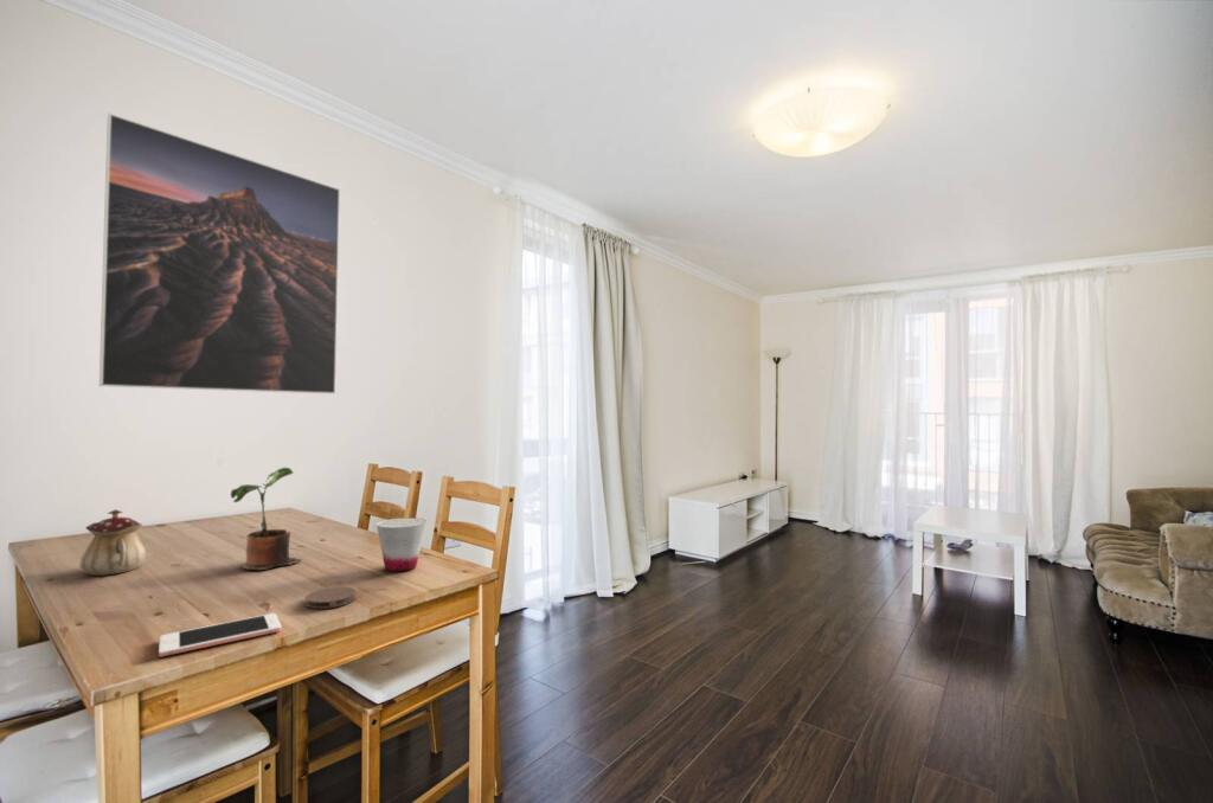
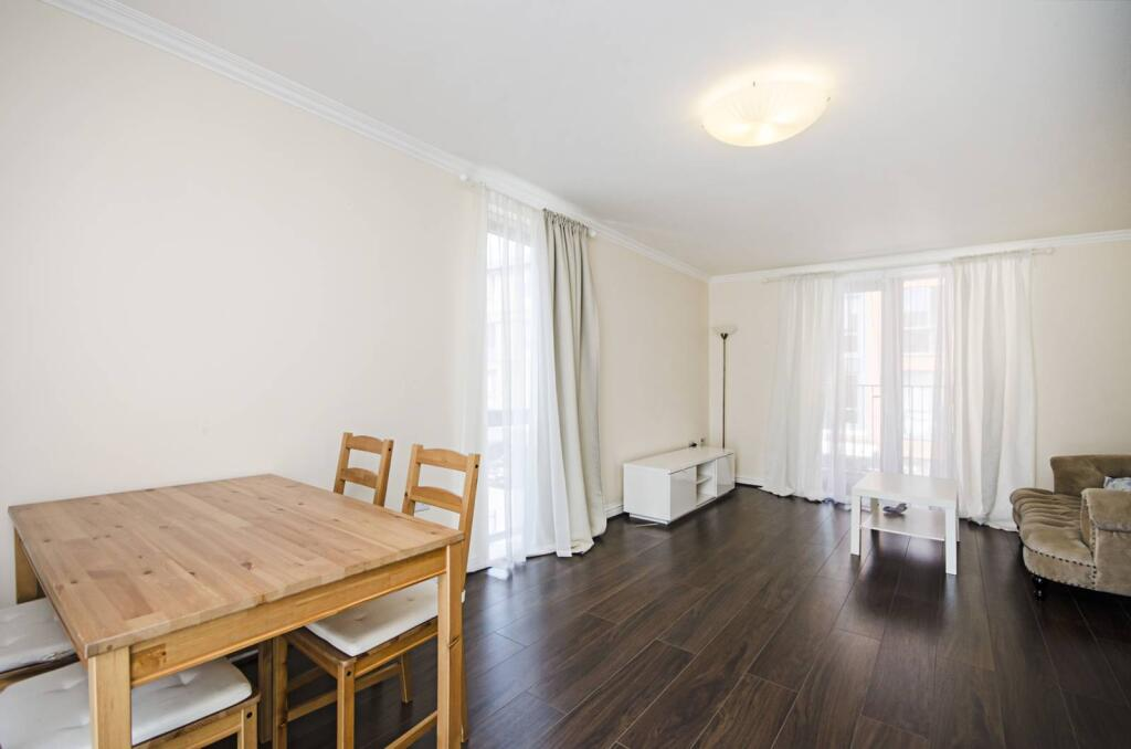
- coaster (330, 597)
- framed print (236, 272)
- cell phone (222, 632)
- cup (400, 545)
- potted plant (263, 514)
- teapot (115, 540)
